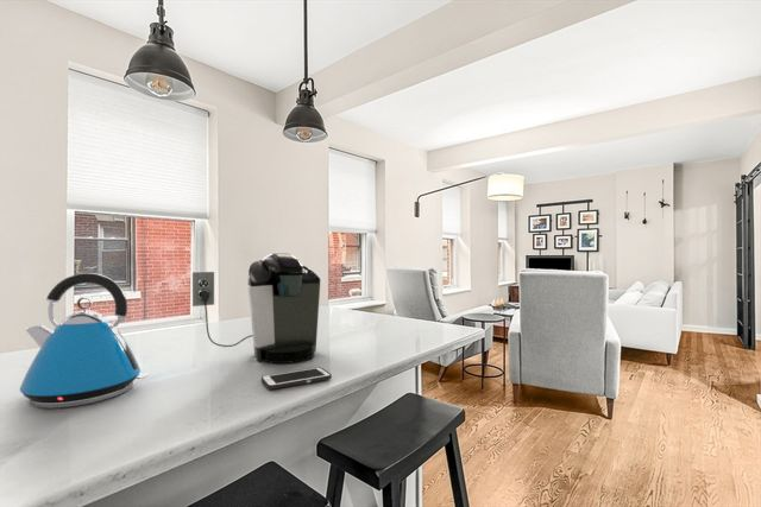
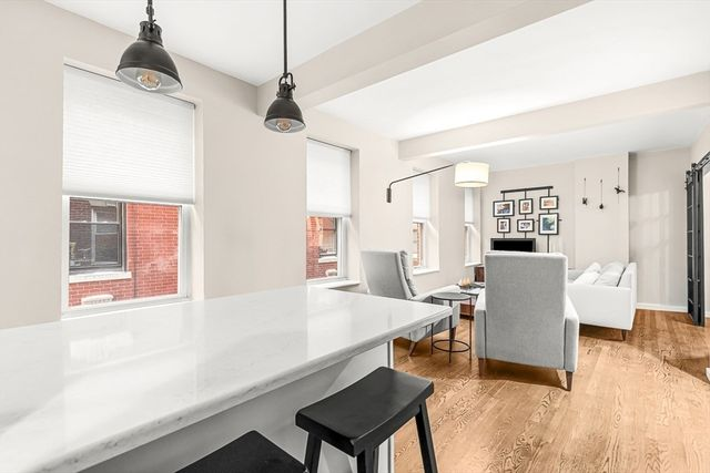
- cell phone (296, 378)
- kettle (88, 331)
- coffee maker (263, 304)
